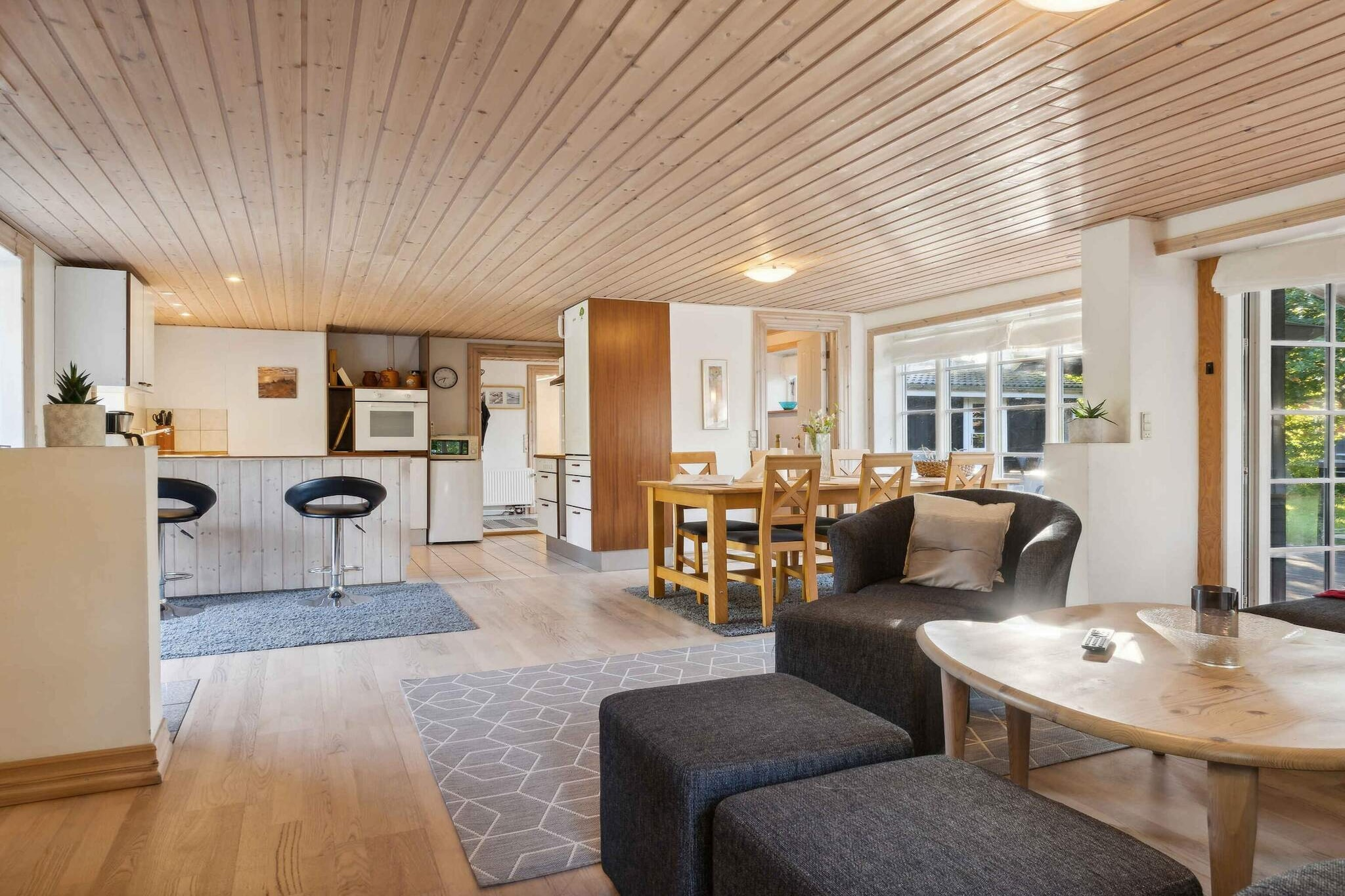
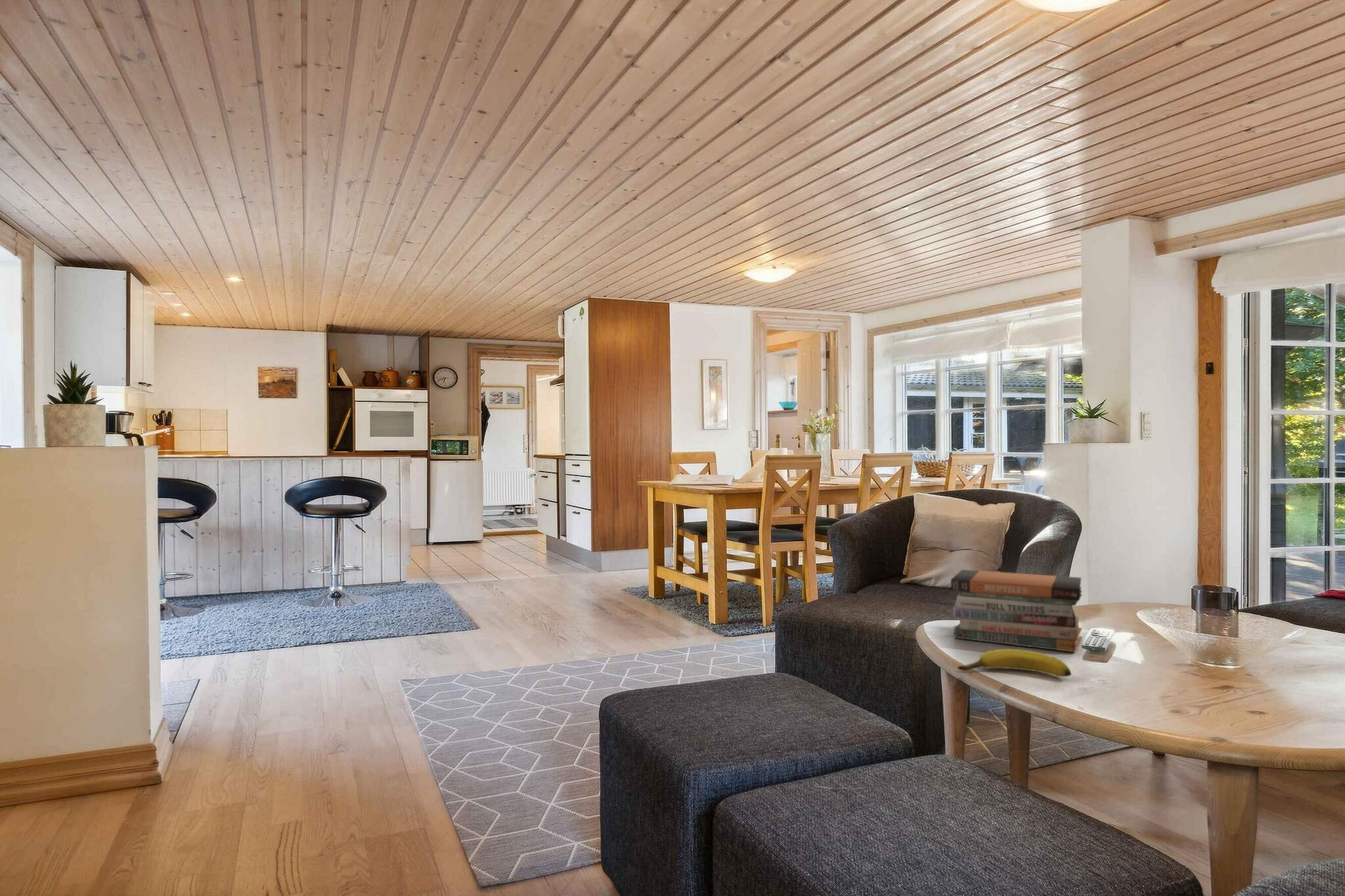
+ banana (1014, 662)
+ book stack (1015, 608)
